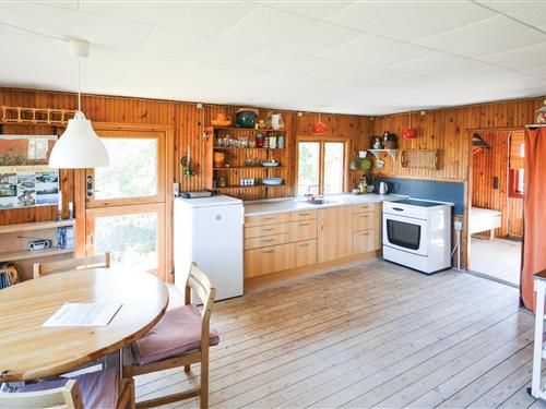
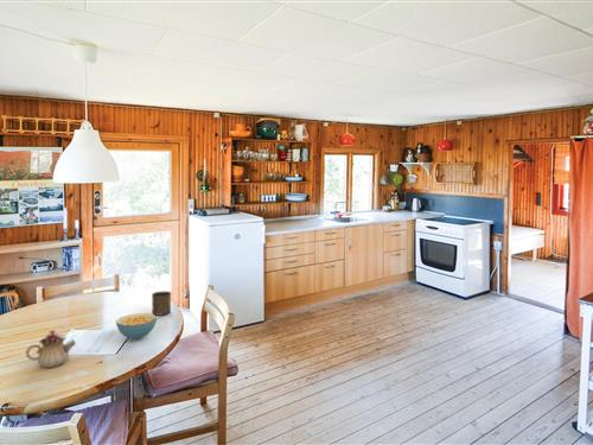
+ teapot (50, 347)
+ cup (161, 303)
+ cereal bowl (136, 328)
